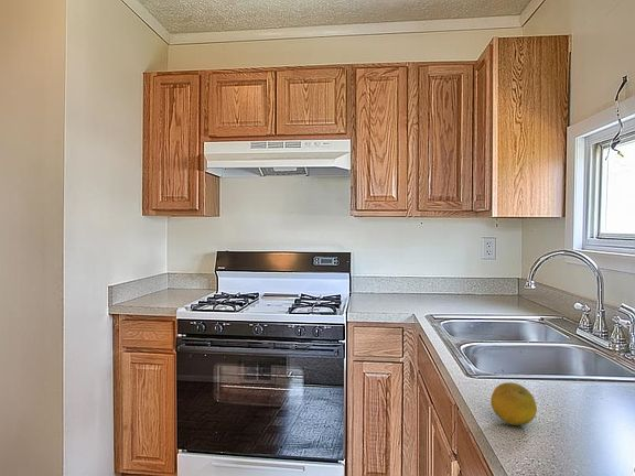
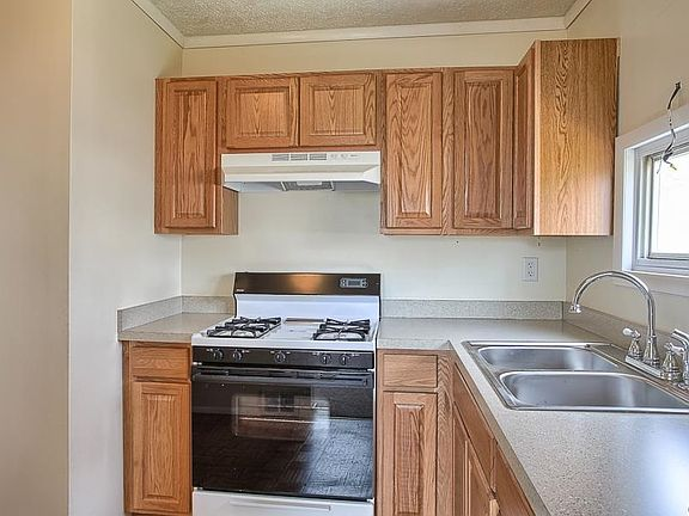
- fruit (513, 403)
